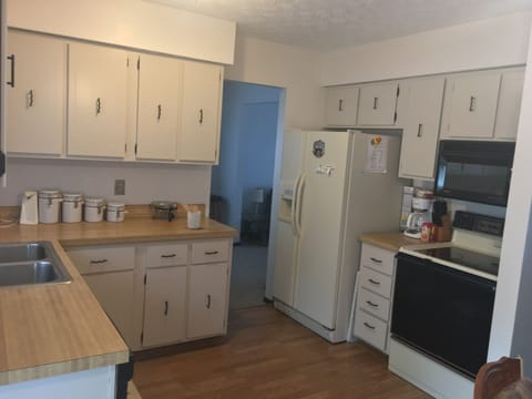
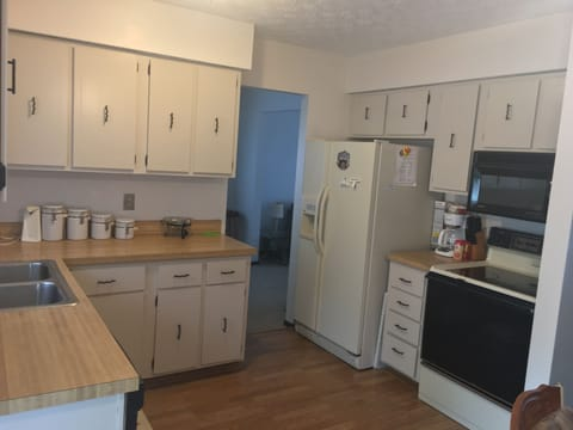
- utensil holder (191, 215)
